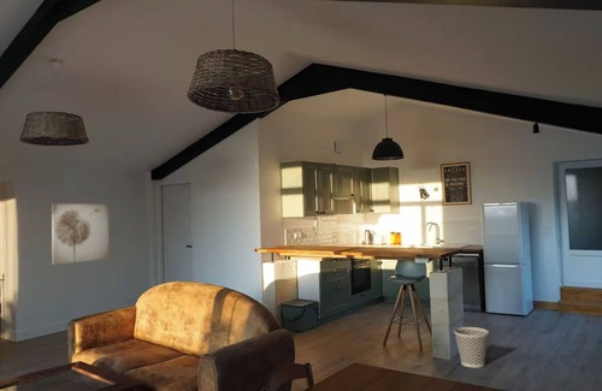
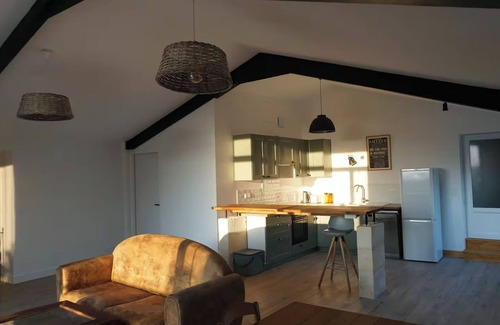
- wall art (82, 232)
- wastebasket (471, 346)
